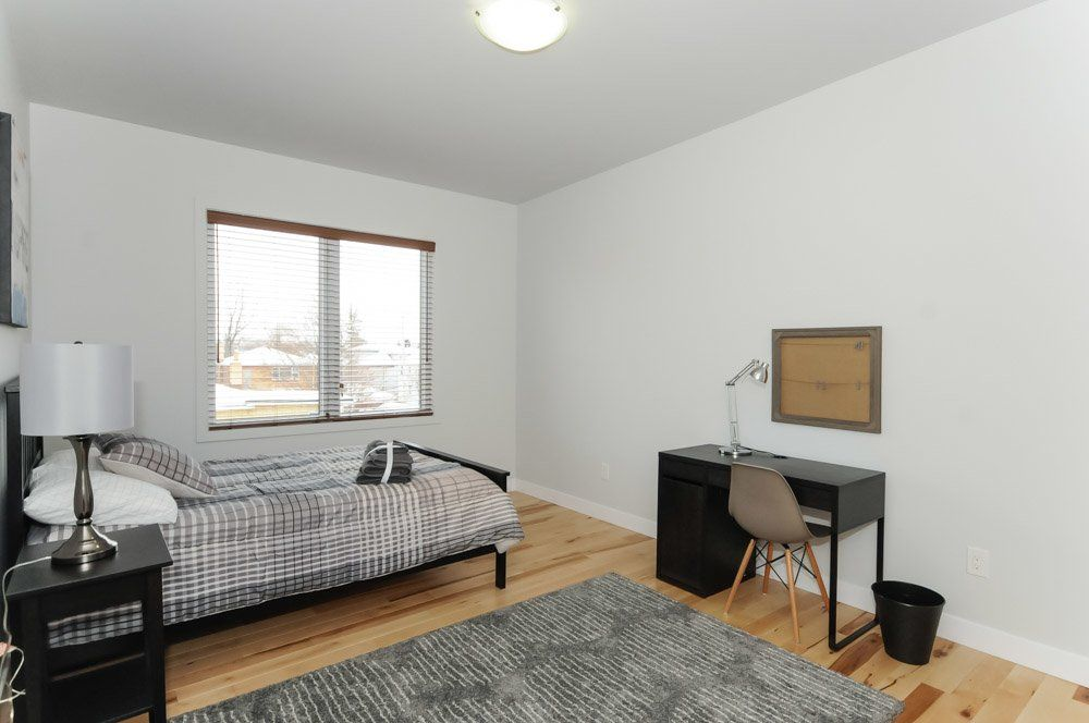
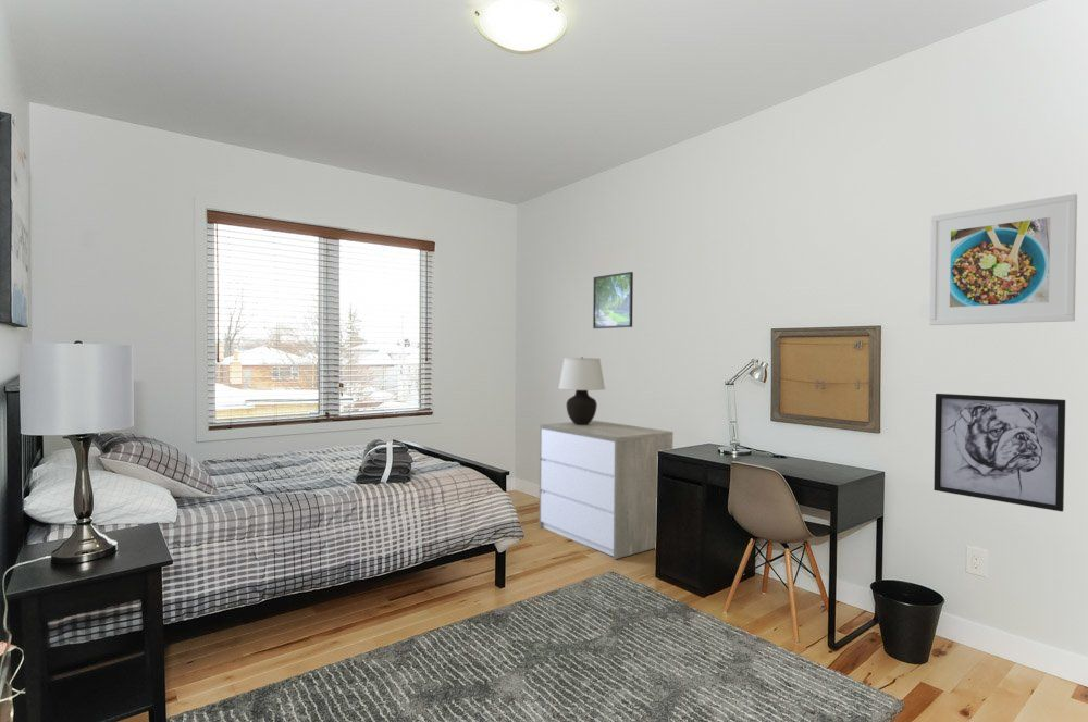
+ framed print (611, 301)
+ table lamp (581, 390)
+ dresser (603, 482)
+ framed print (997, 264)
+ wall art (994, 448)
